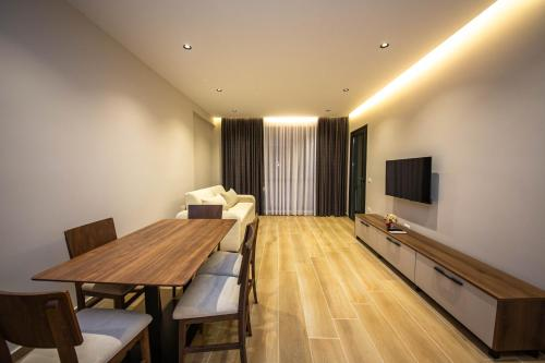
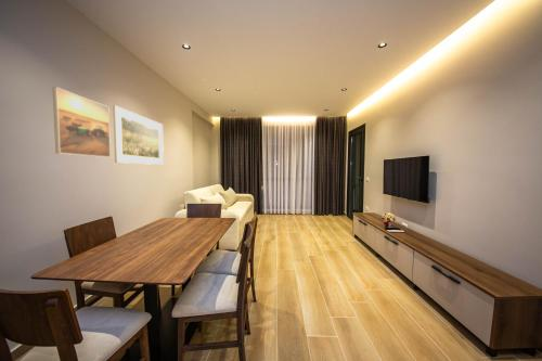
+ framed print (142, 140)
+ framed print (86, 127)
